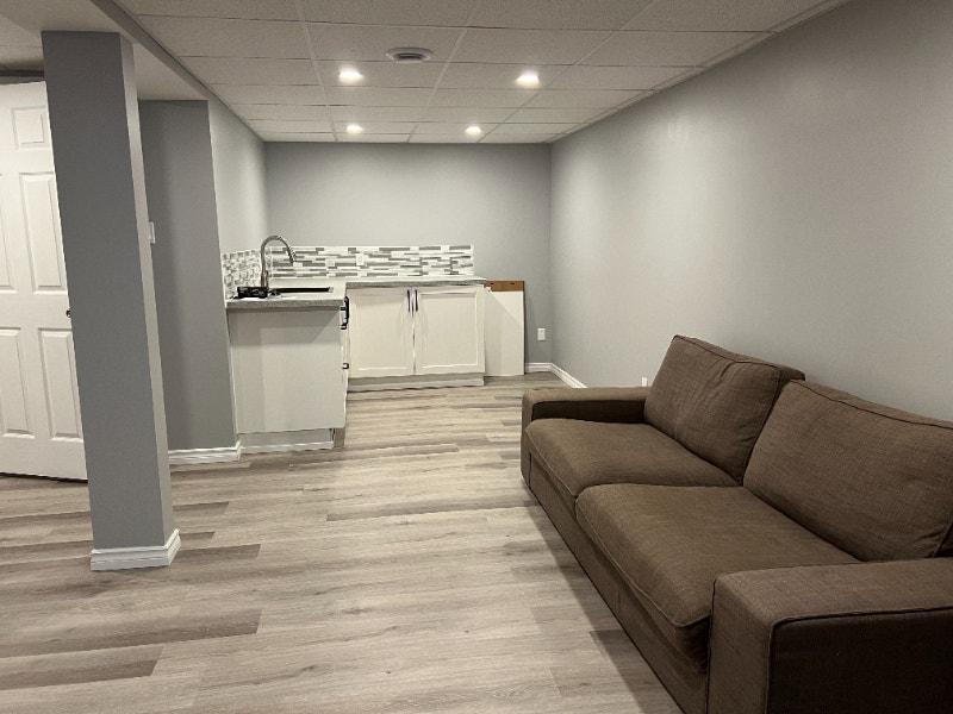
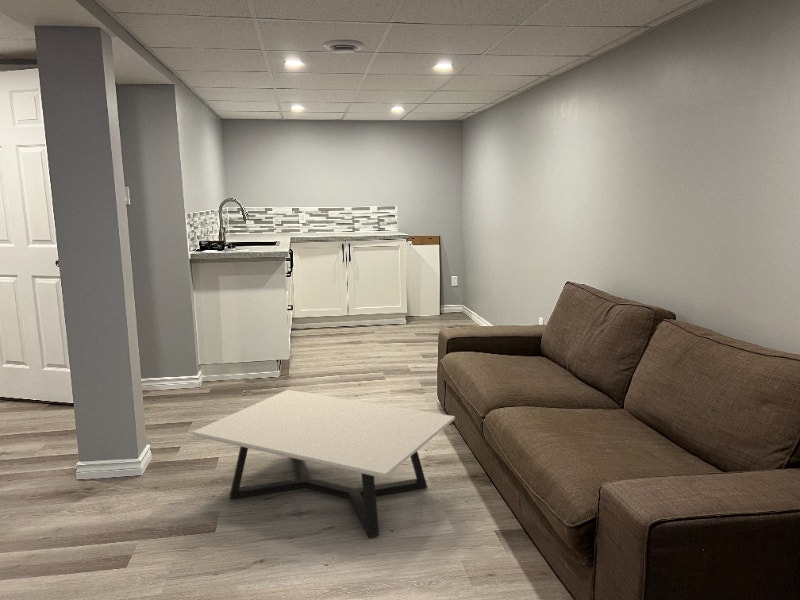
+ coffee table (328, 457)
